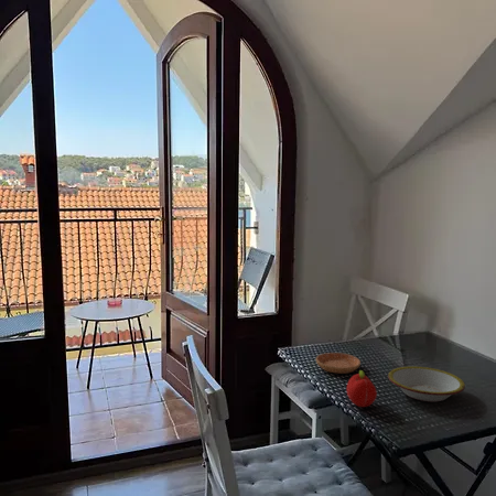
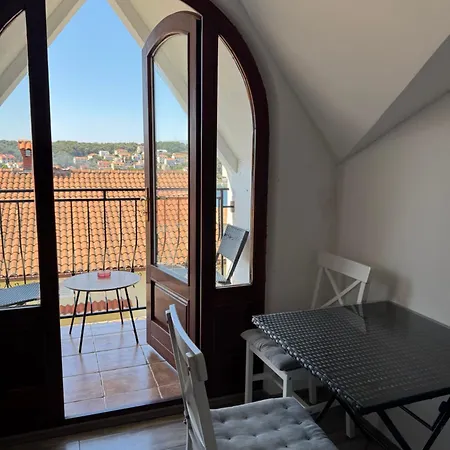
- saucer (337, 363)
- bowl (424, 386)
- fruit (362, 388)
